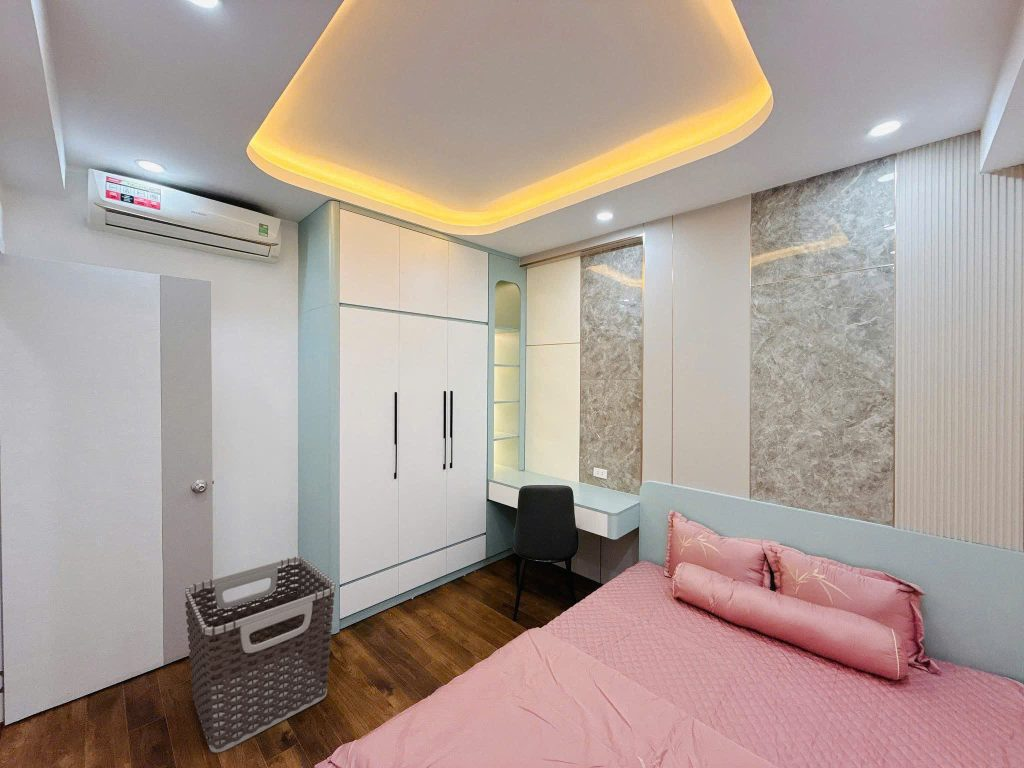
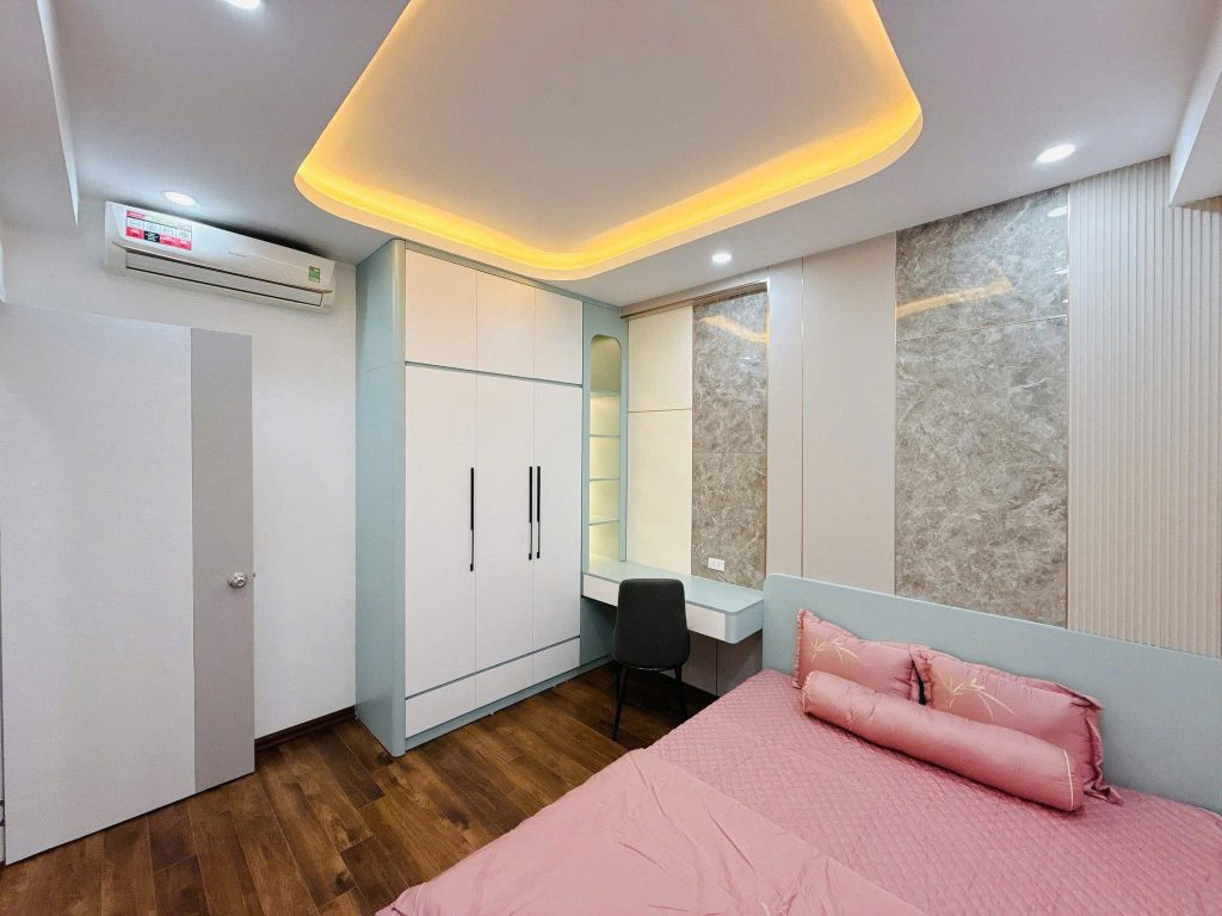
- clothes hamper (261, 641)
